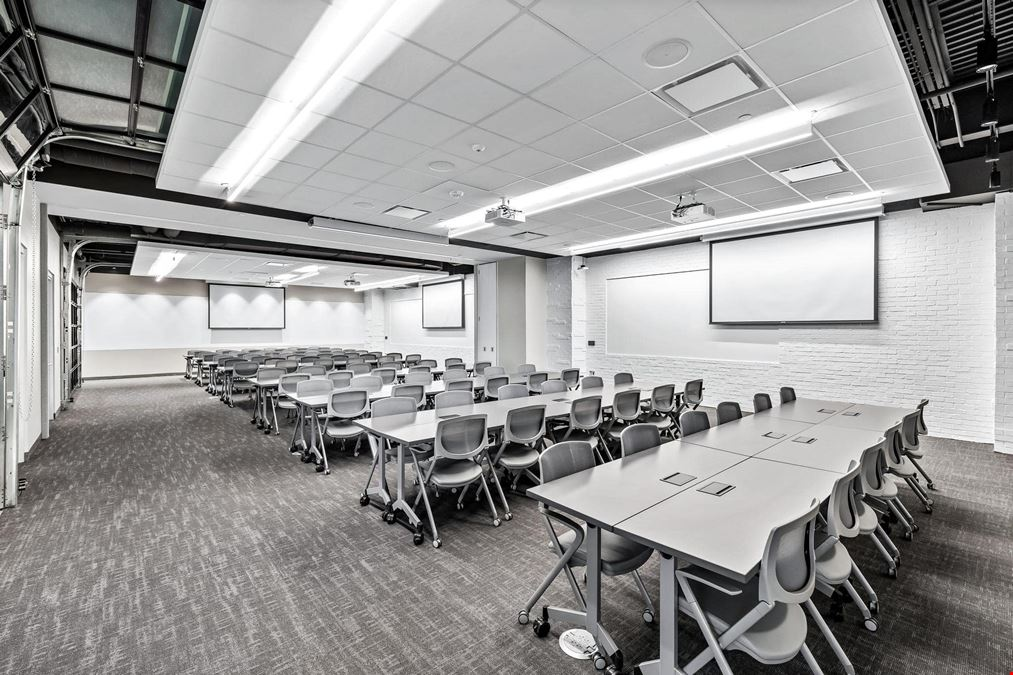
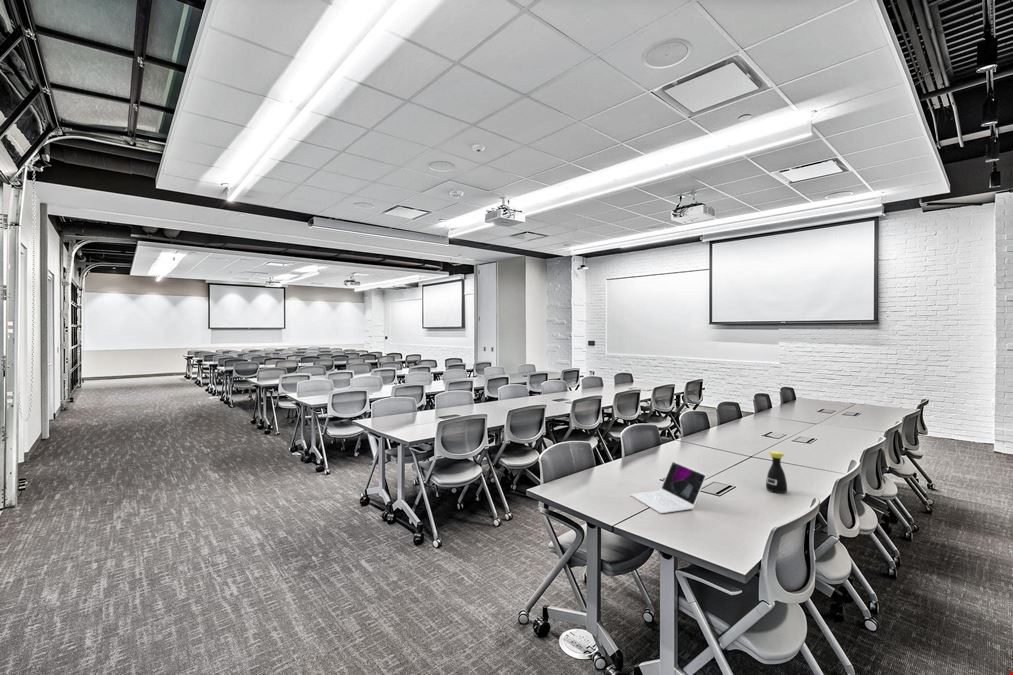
+ laptop (667, 483)
+ bottle (776, 471)
